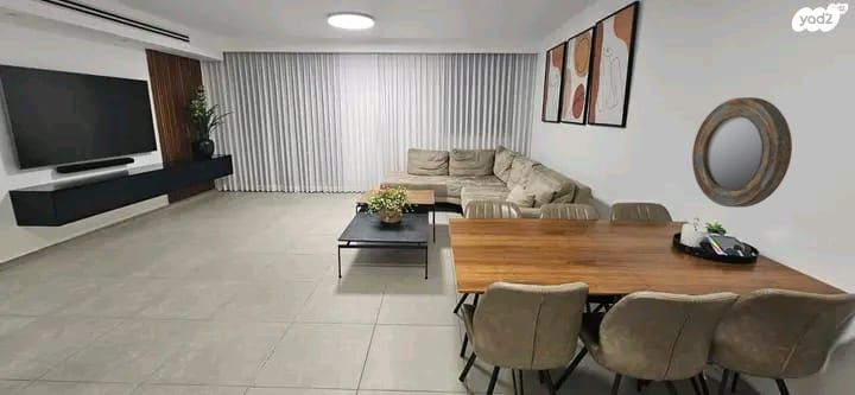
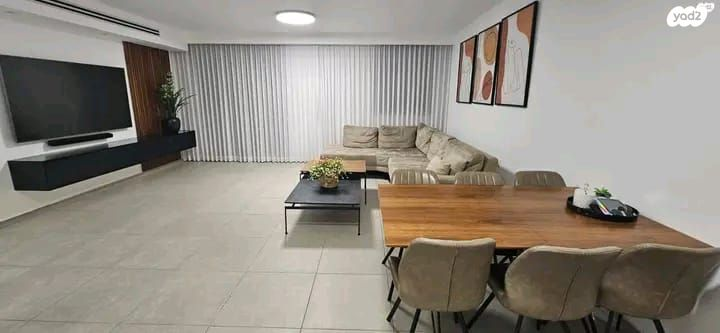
- home mirror (734, 153)
